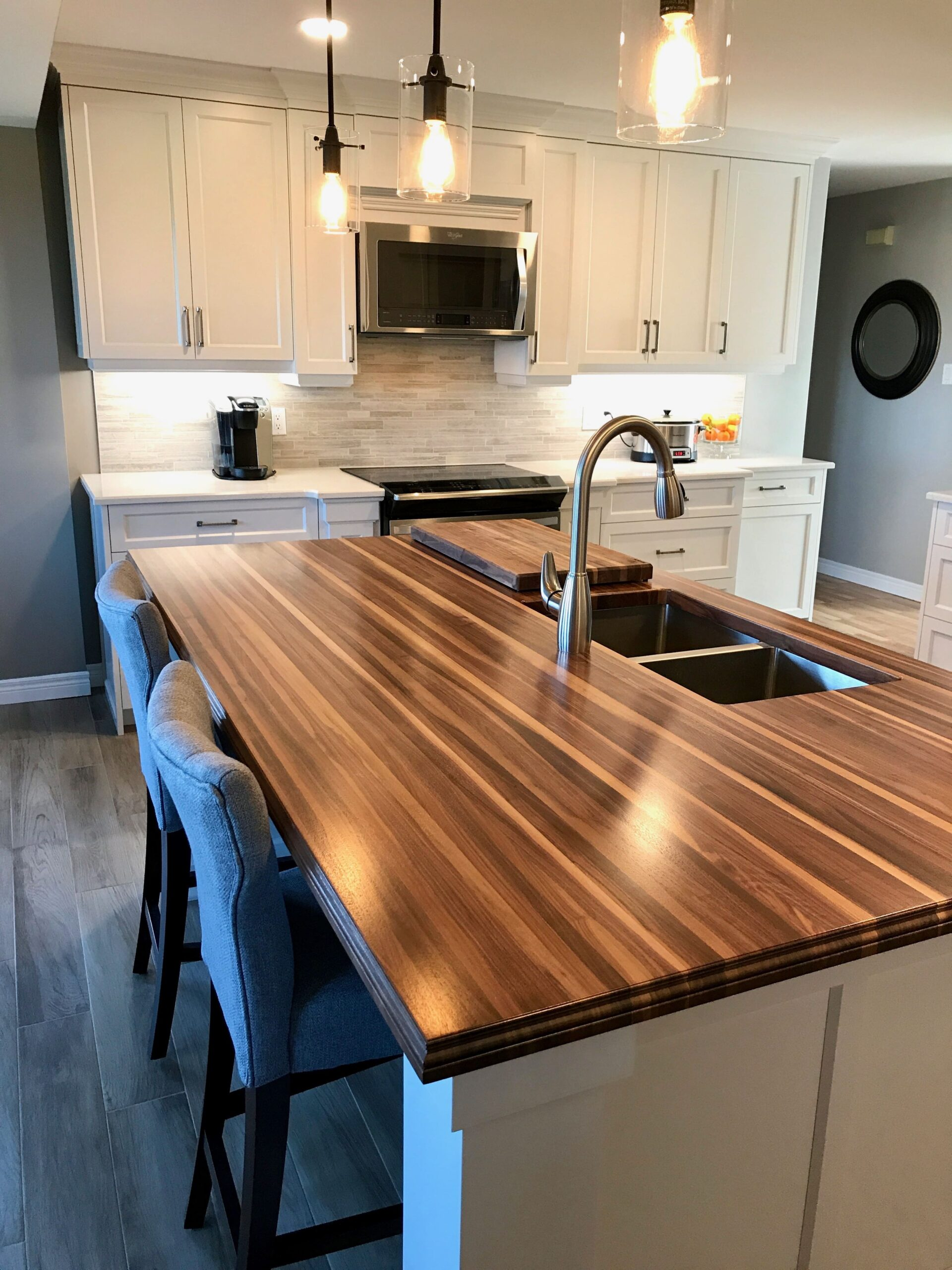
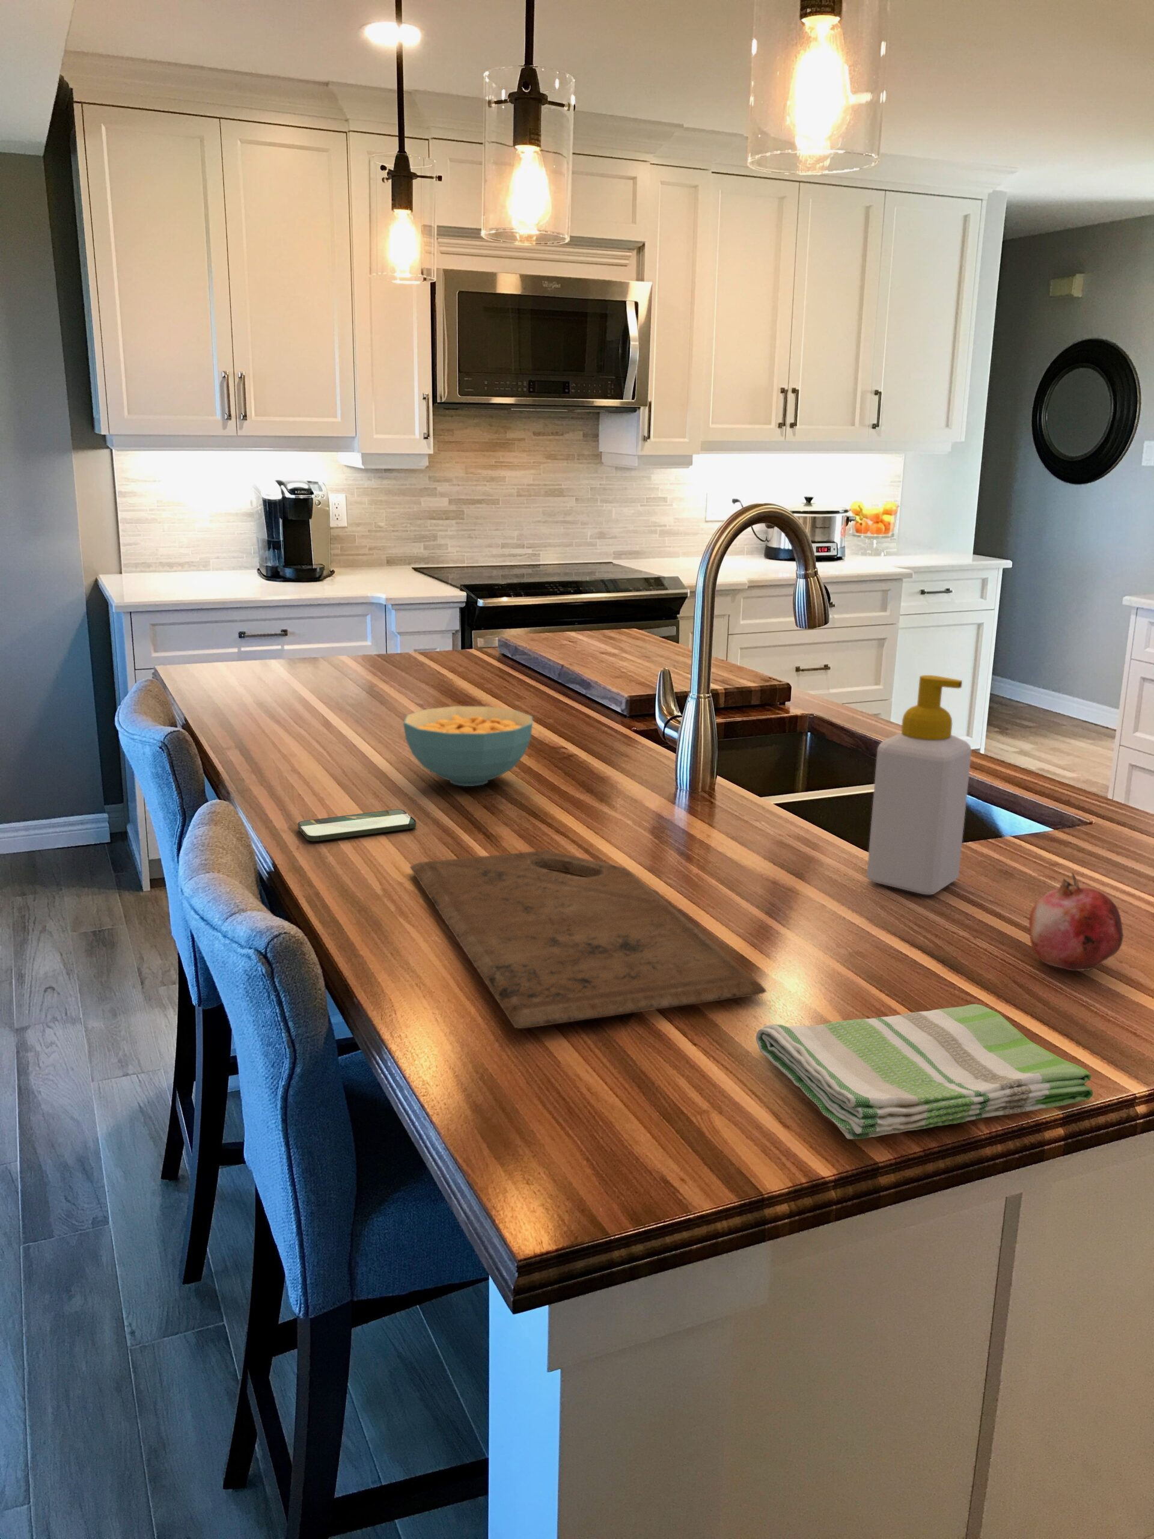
+ dish towel (919, 1057)
+ soap bottle (921, 780)
+ cereal bowl (469, 750)
+ fruit (1076, 920)
+ cutting board (566, 922)
+ smartphone (358, 824)
